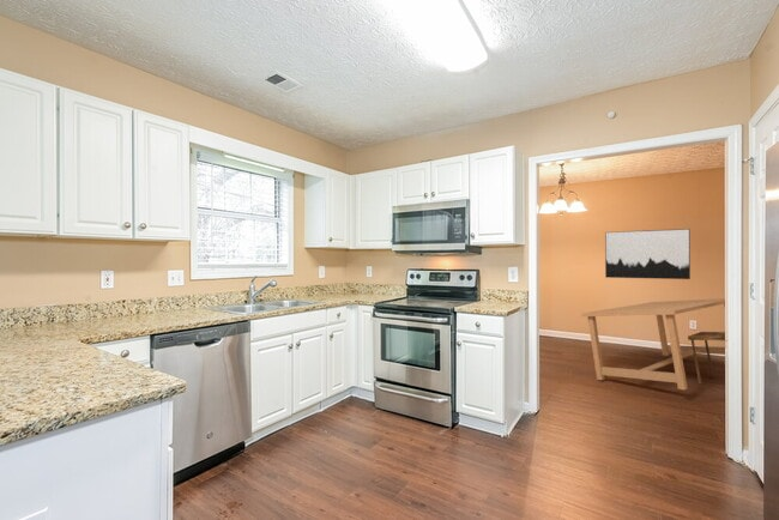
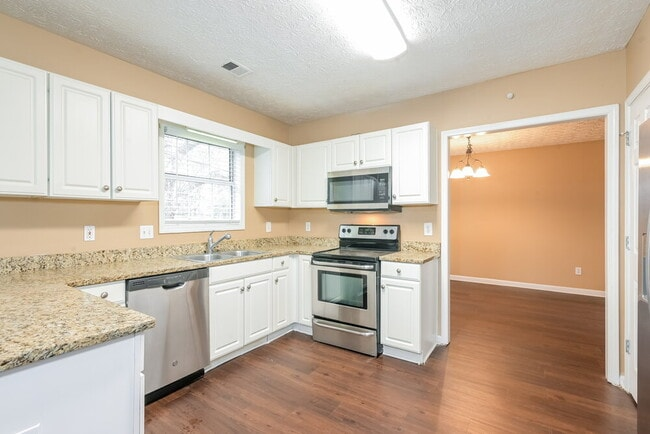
- kitchen table (676, 327)
- wall art (645, 254)
